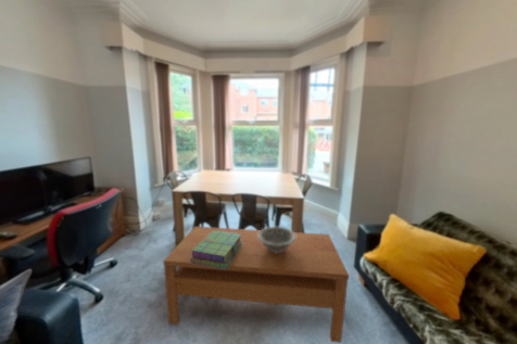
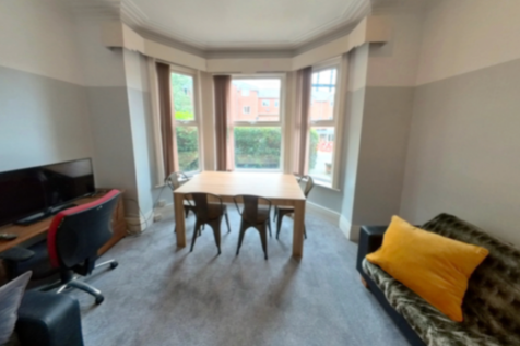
- coffee table (255, 275)
- decorative bowl (276, 241)
- stack of books (218, 246)
